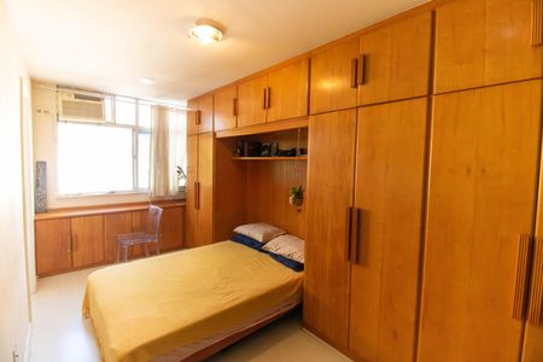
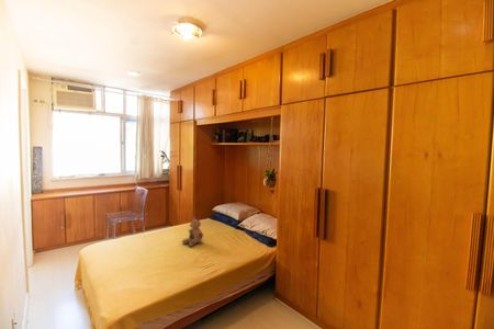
+ teddy bear (192, 230)
